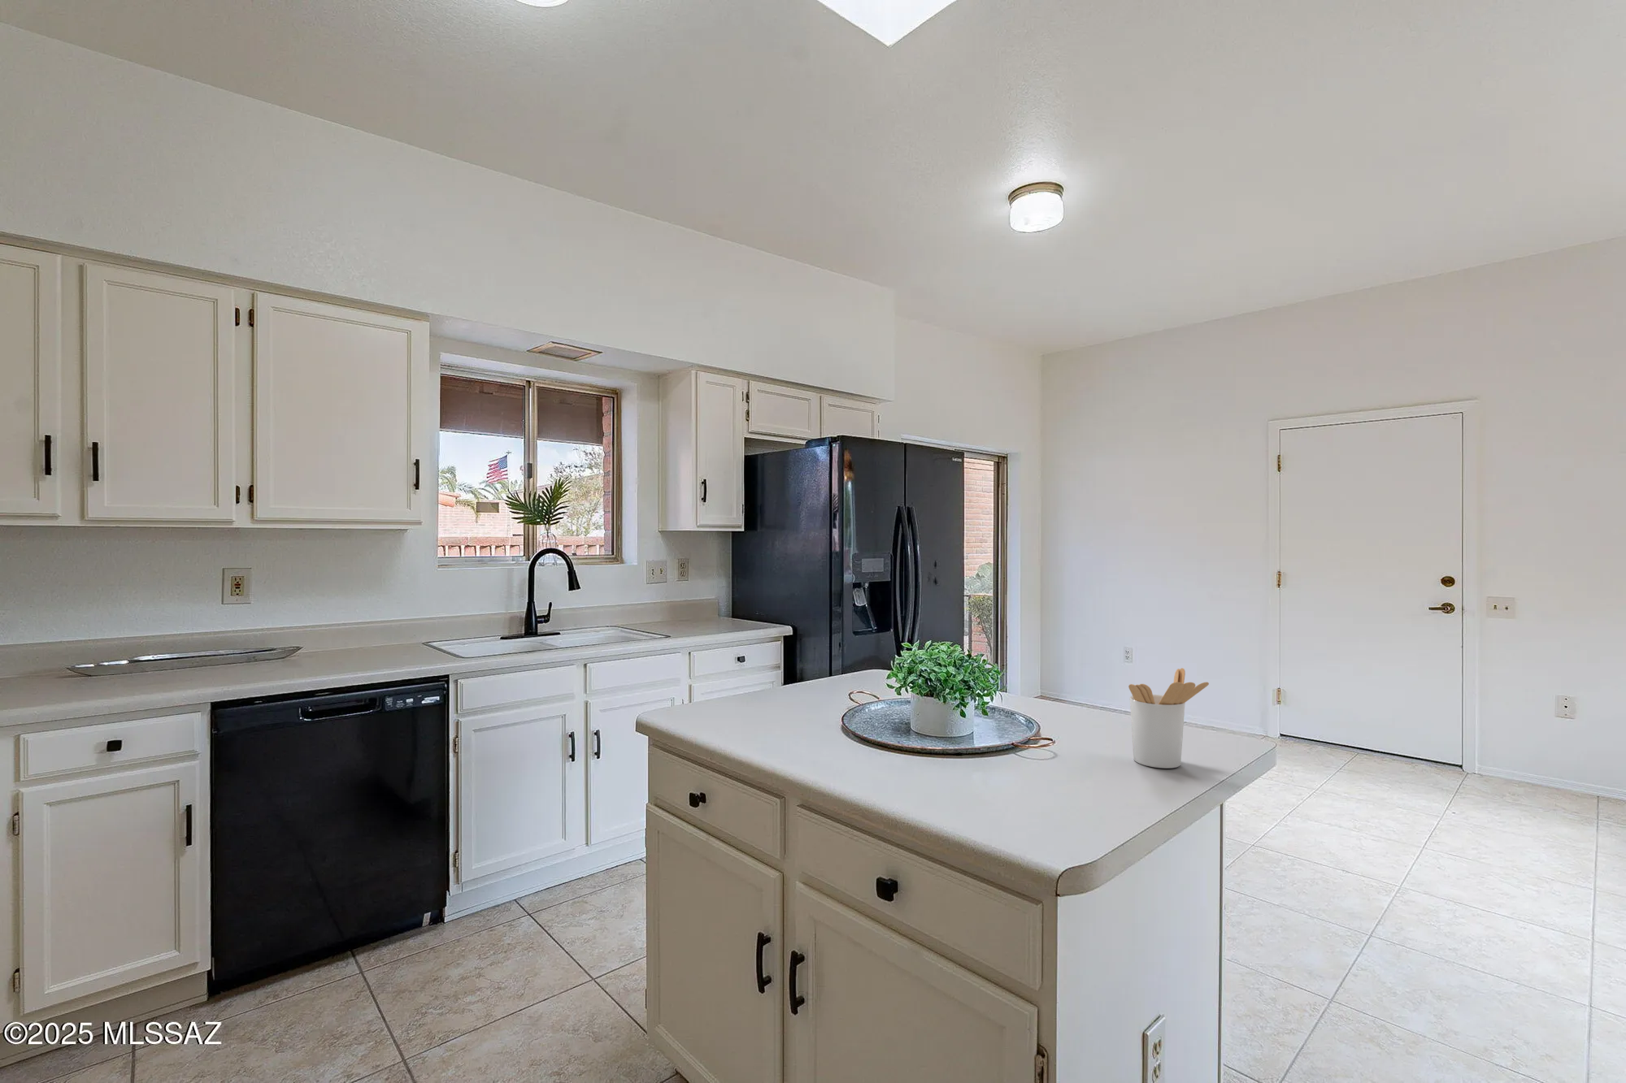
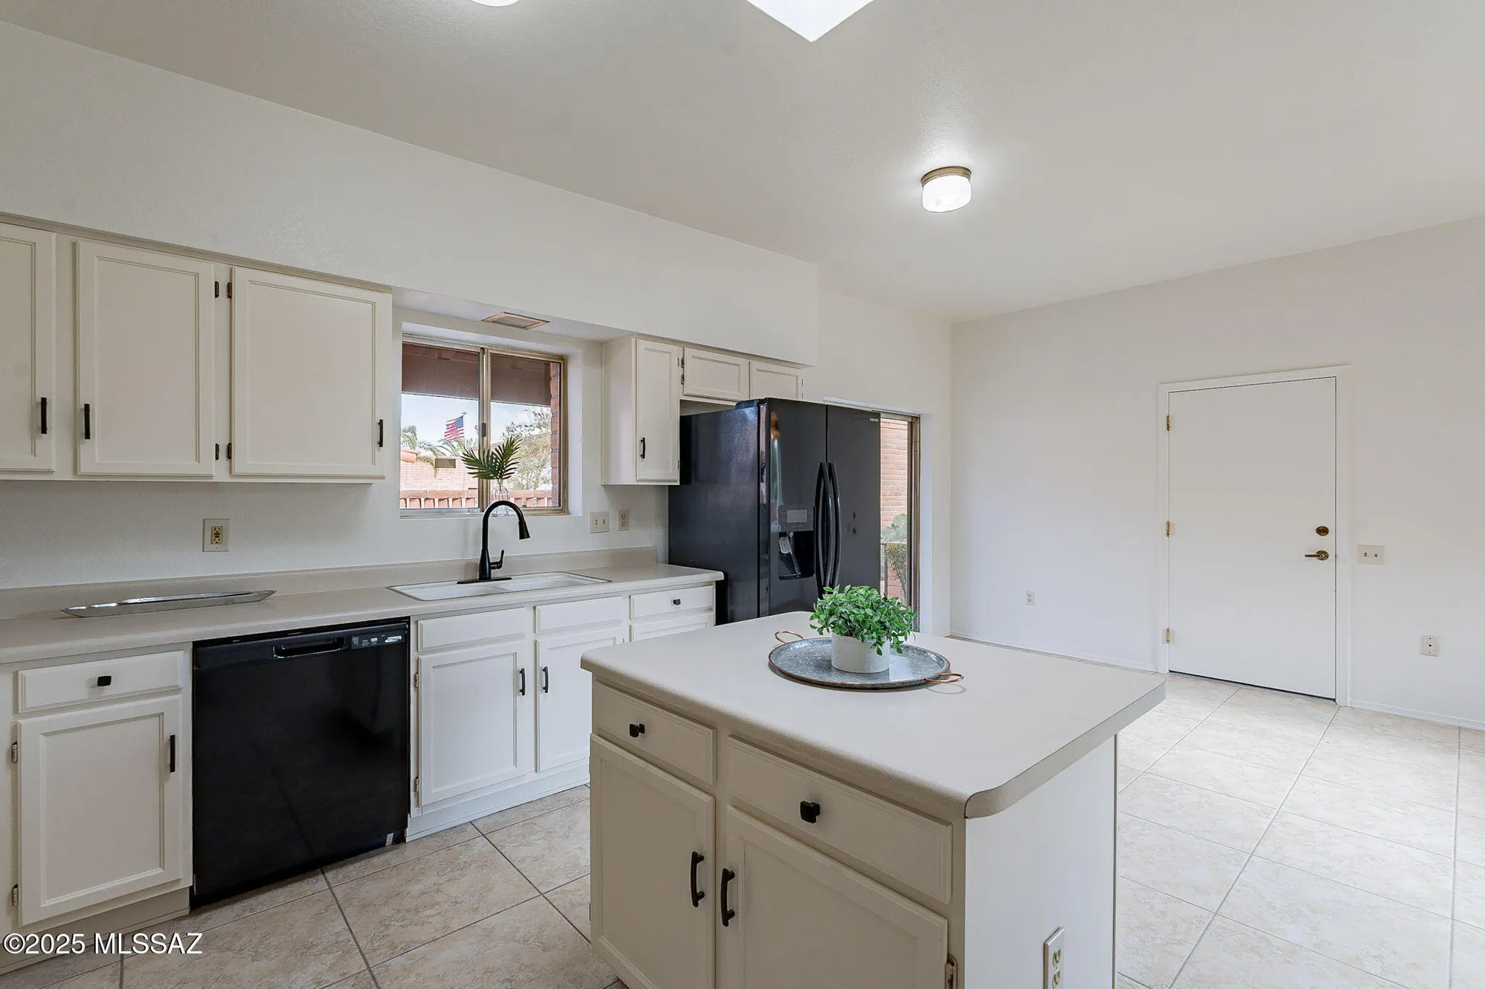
- utensil holder (1167, 718)
